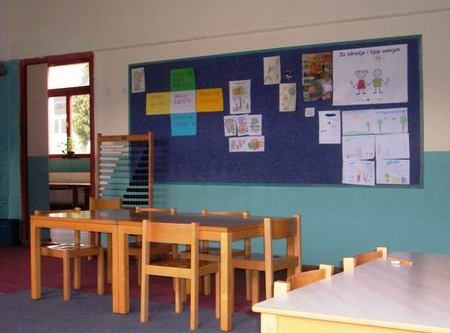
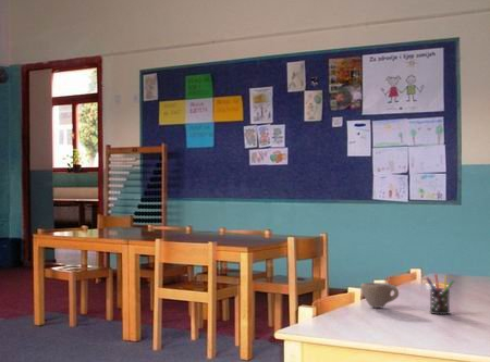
+ cup (380, 295)
+ pen holder (441, 294)
